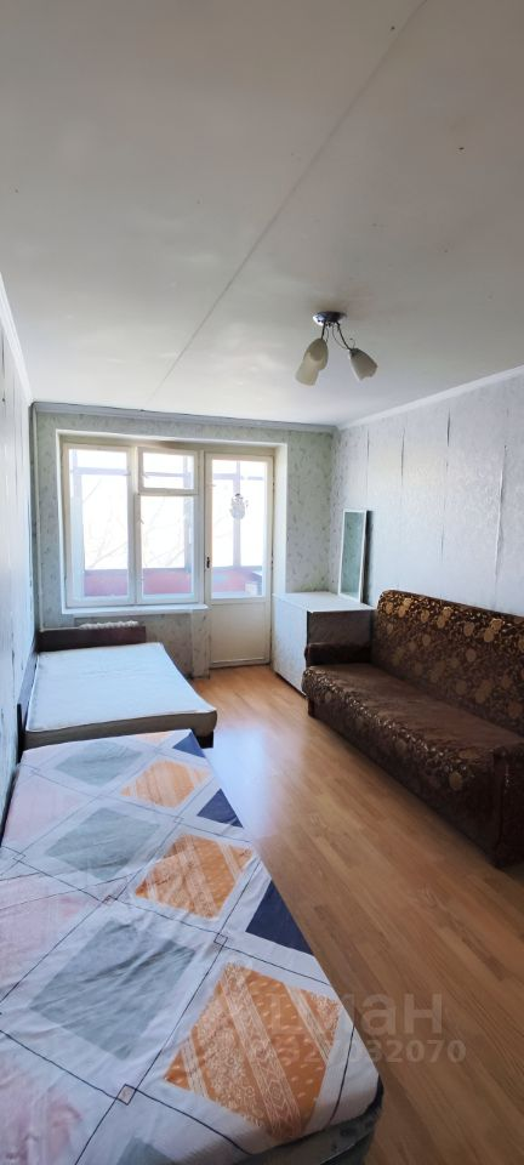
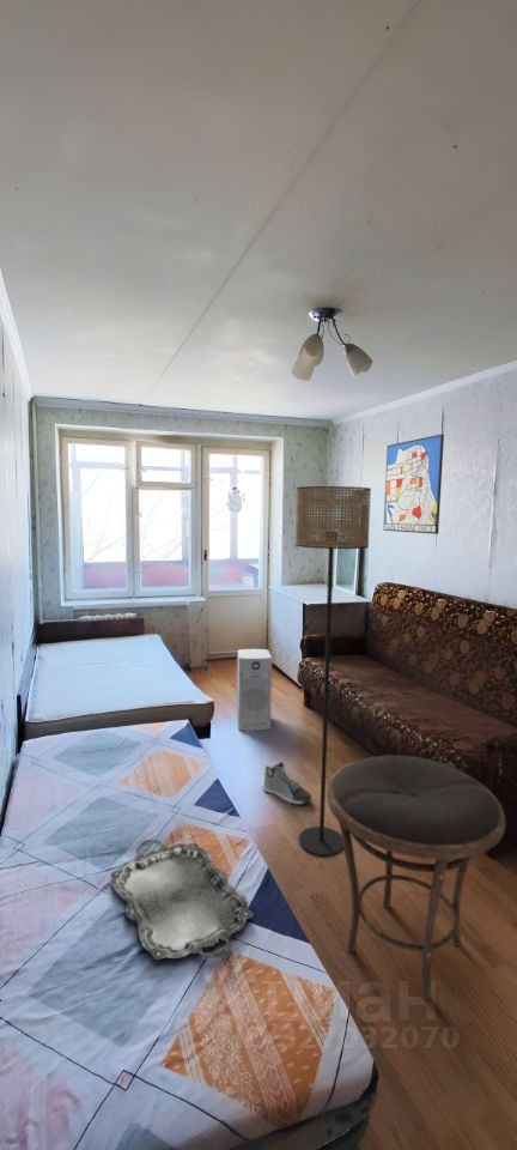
+ wall art (410, 486)
+ serving tray (178, 892)
+ air purifier (254, 688)
+ floor lamp (327, 672)
+ side table (408, 866)
+ sneaker (285, 780)
